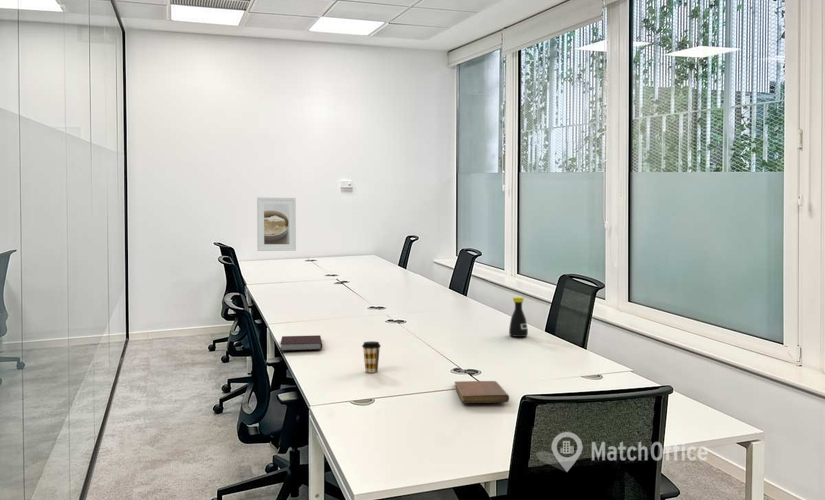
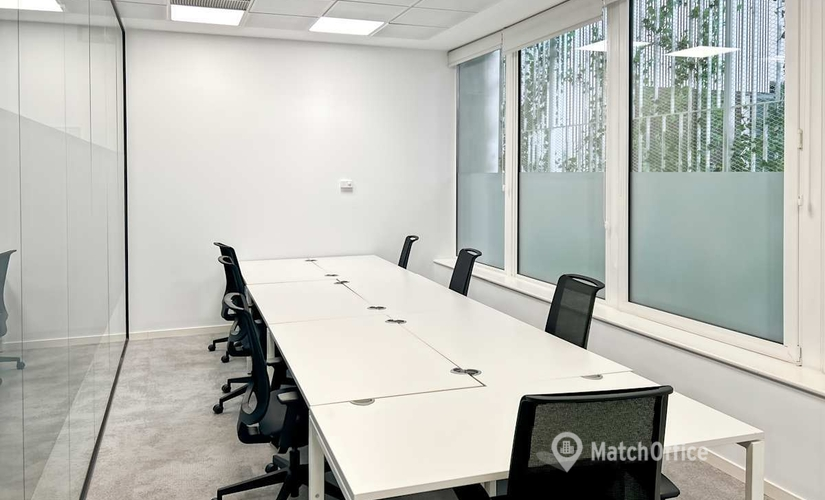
- coffee cup (371, 357)
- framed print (276, 224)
- notebook (480, 391)
- notebook (301, 342)
- bottle (518, 316)
